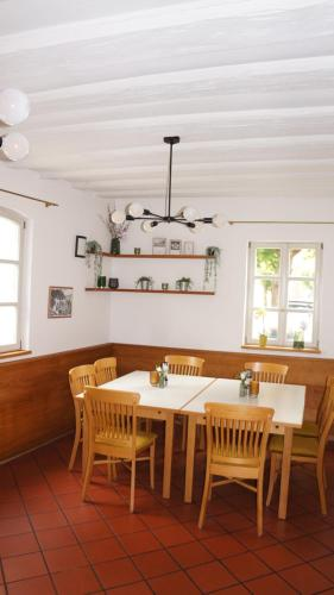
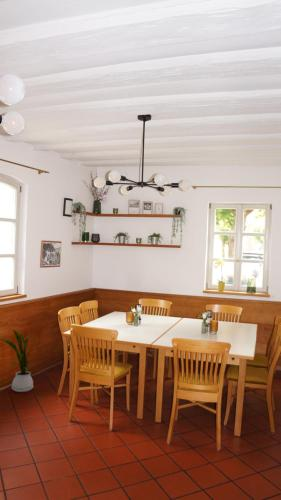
+ house plant (21, 357)
